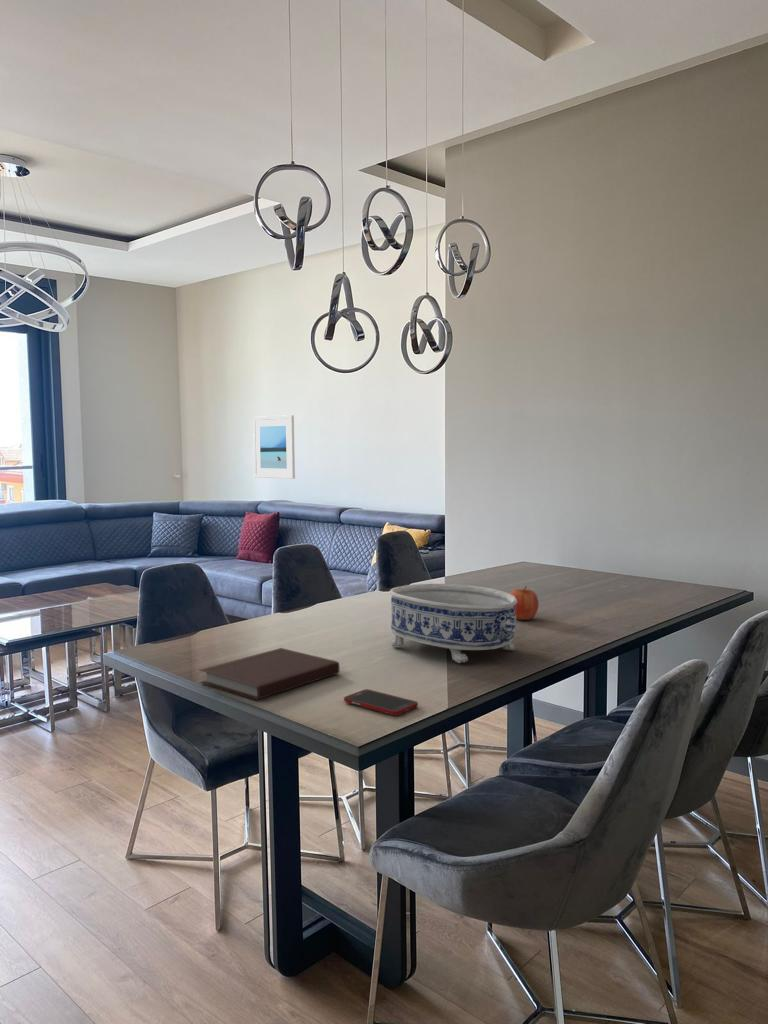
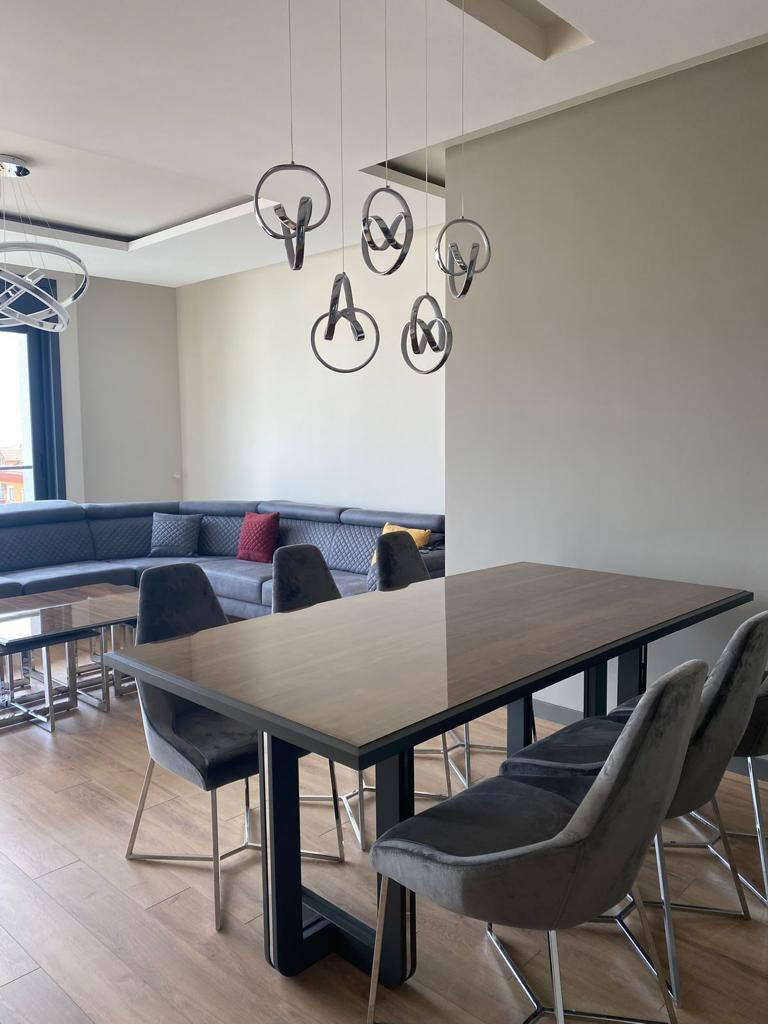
- decorative bowl (451, 620)
- notebook (270, 672)
- fruit (522, 602)
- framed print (273, 447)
- cell phone (380, 702)
